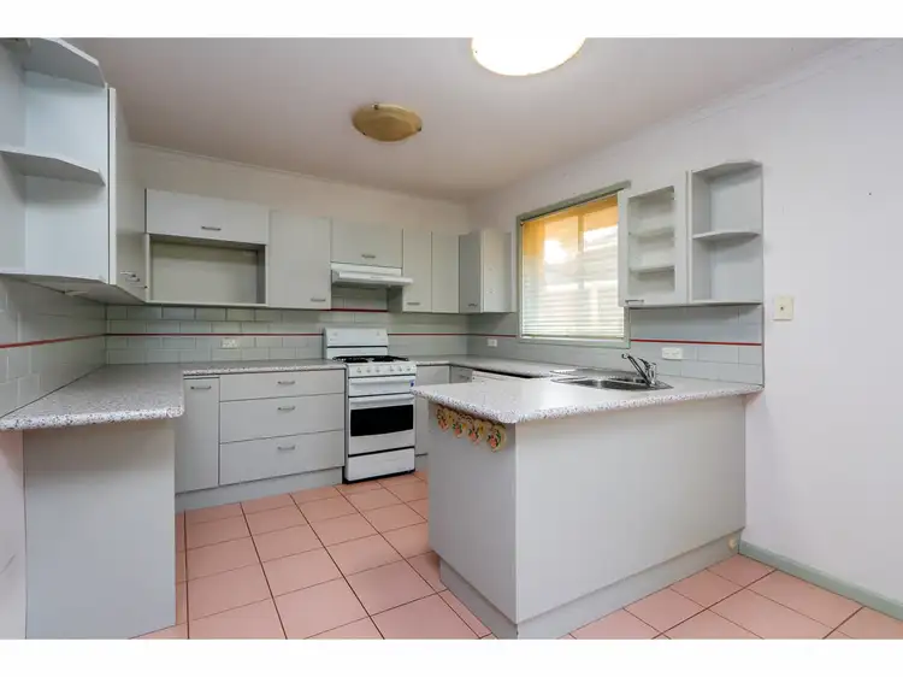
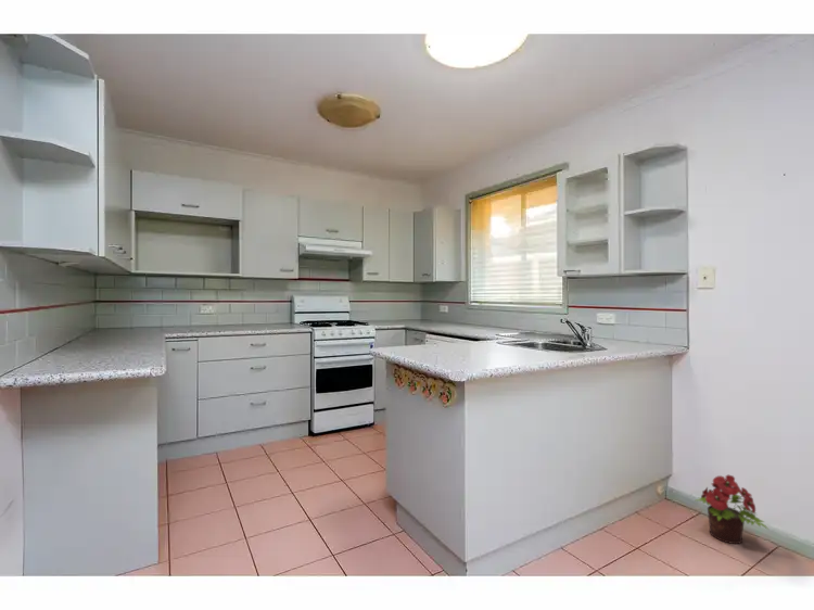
+ potted plant (732, 508)
